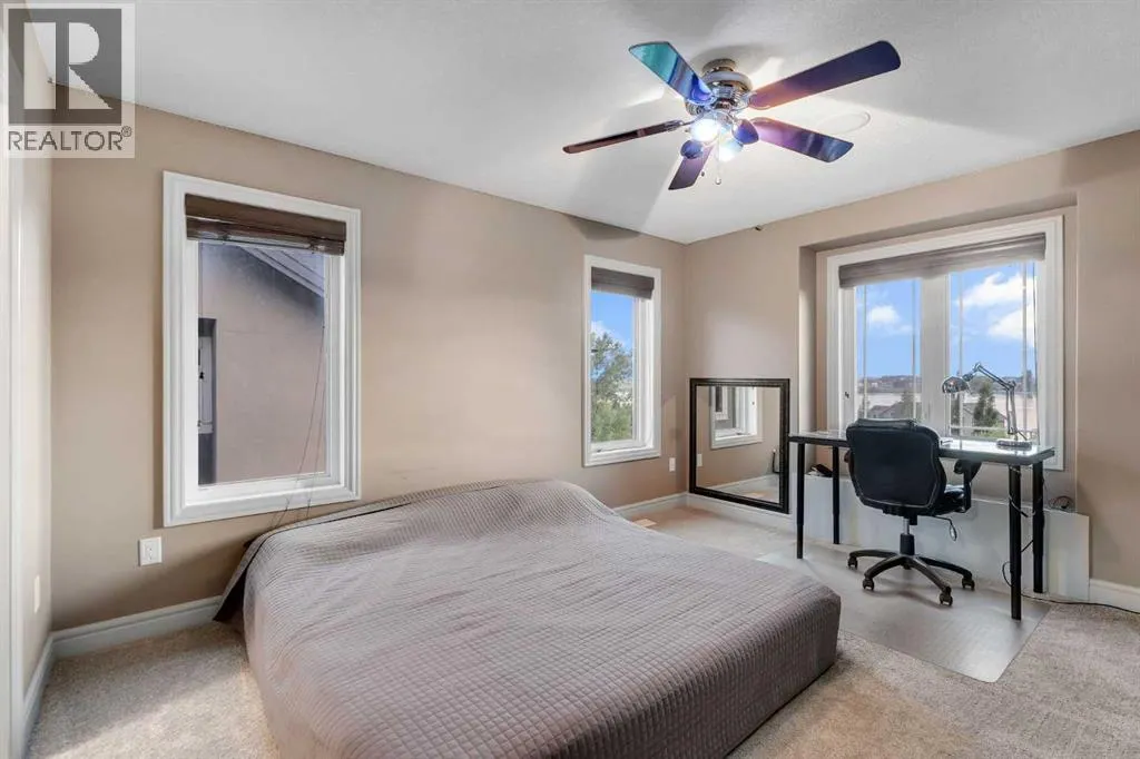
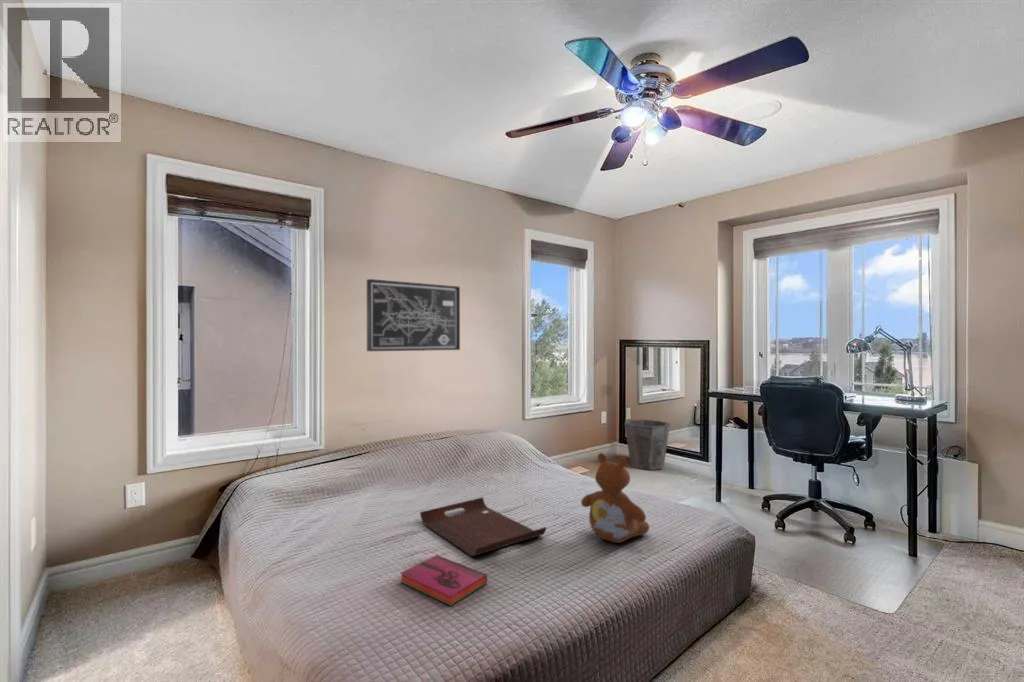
+ serving tray (480, 524)
+ wall art (416, 316)
+ hardback book (443, 577)
+ waste bin (647, 444)
+ teddy bear (618, 494)
